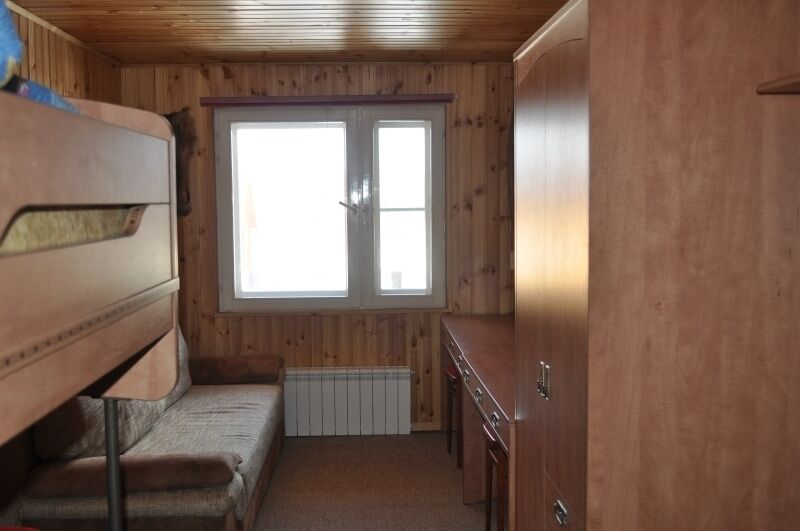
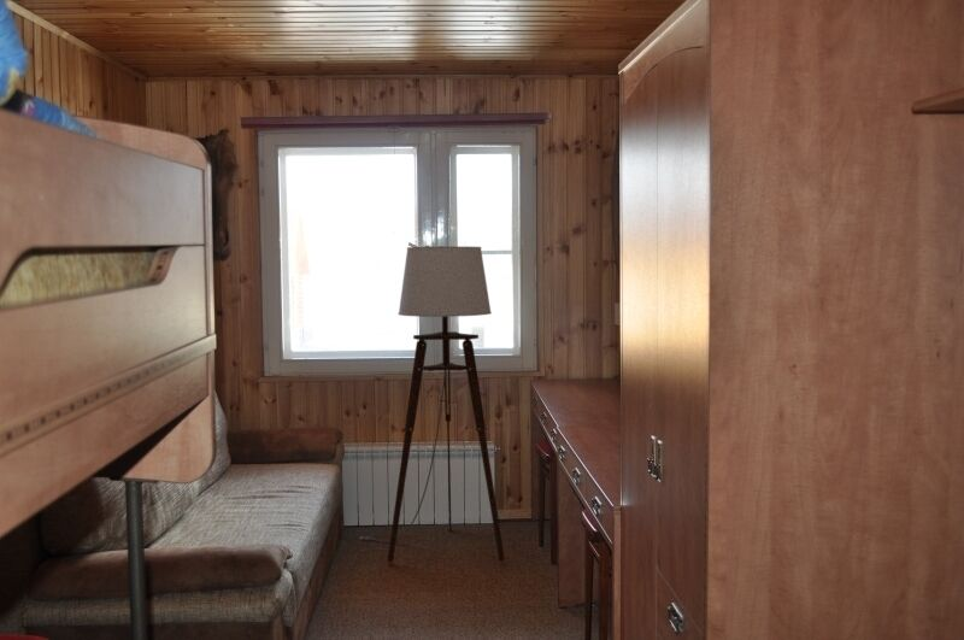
+ floor lamp (418, 397)
